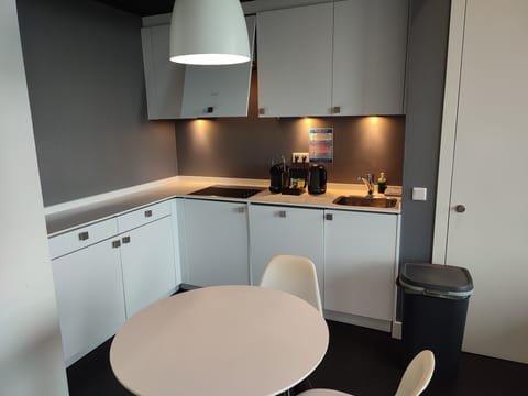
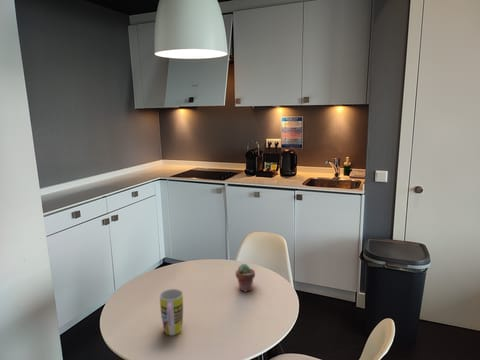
+ potted succulent (245, 276)
+ mug (171, 315)
